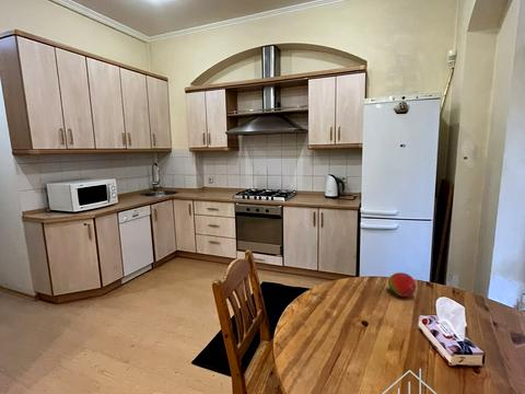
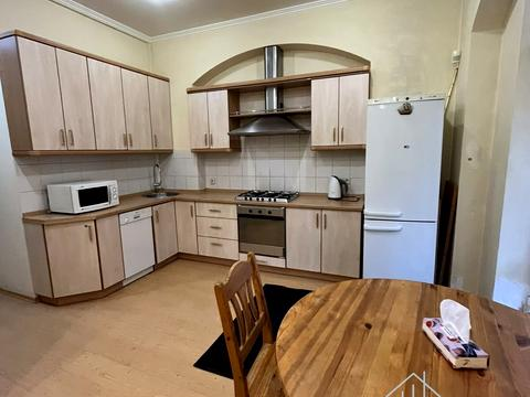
- fruit (400, 283)
